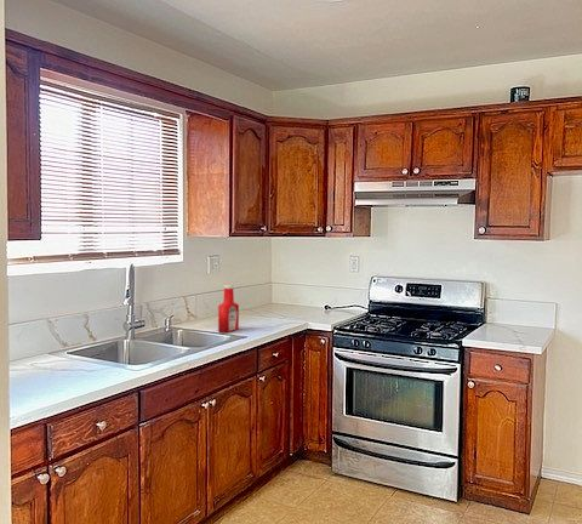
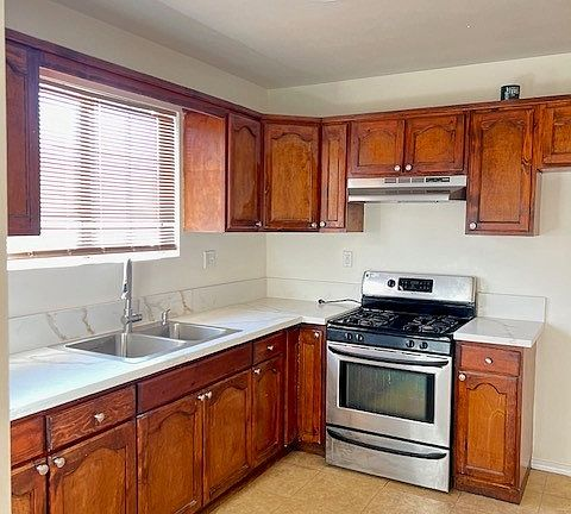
- soap bottle (228, 307)
